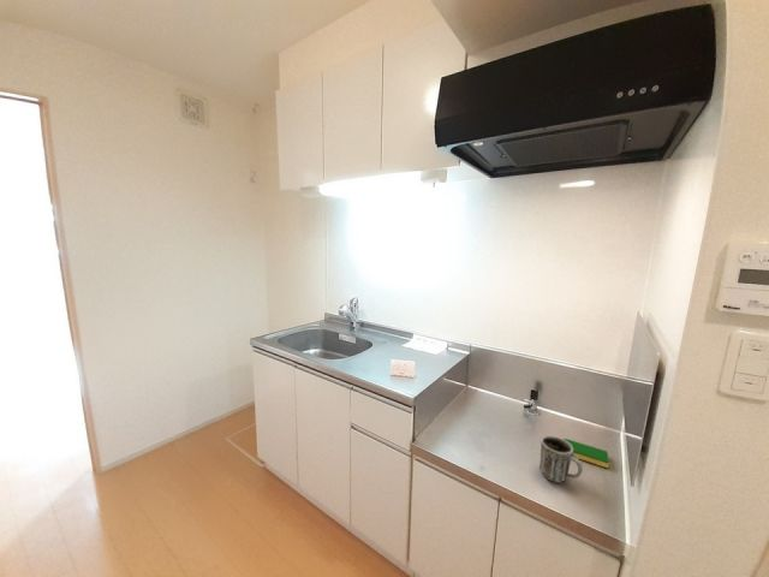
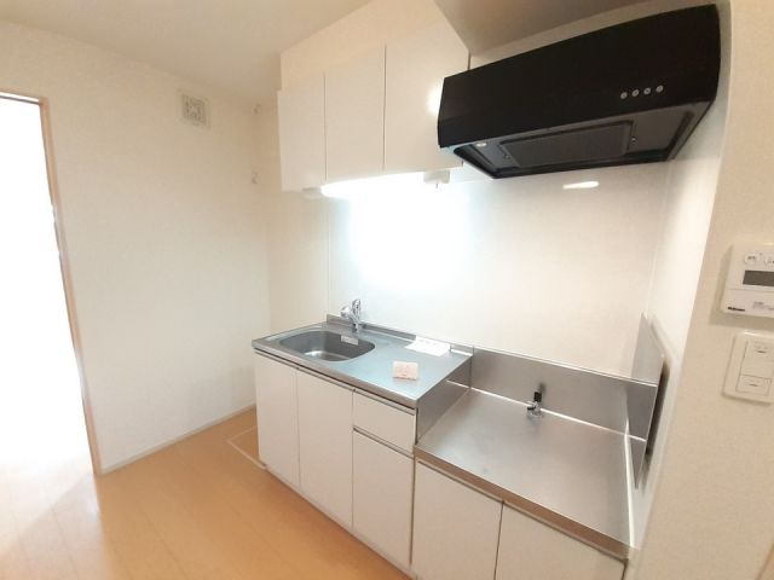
- mug (560, 462)
- dish sponge (584, 452)
